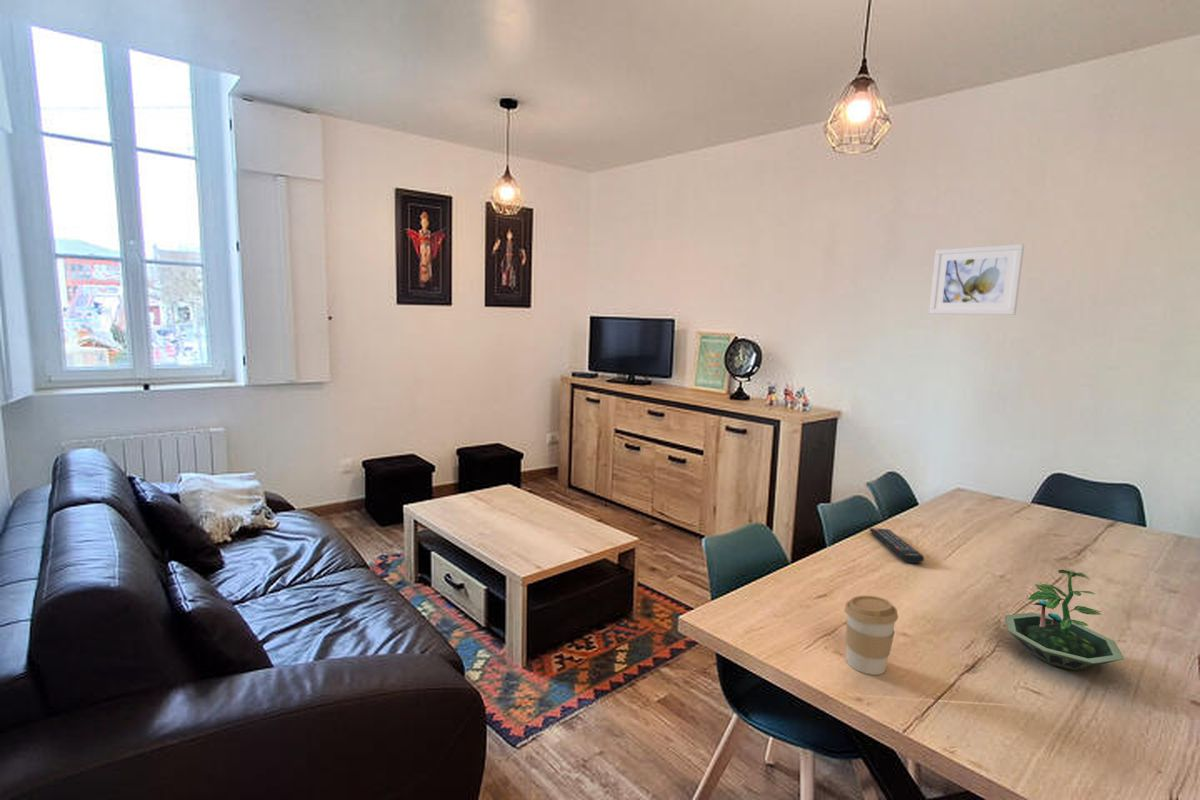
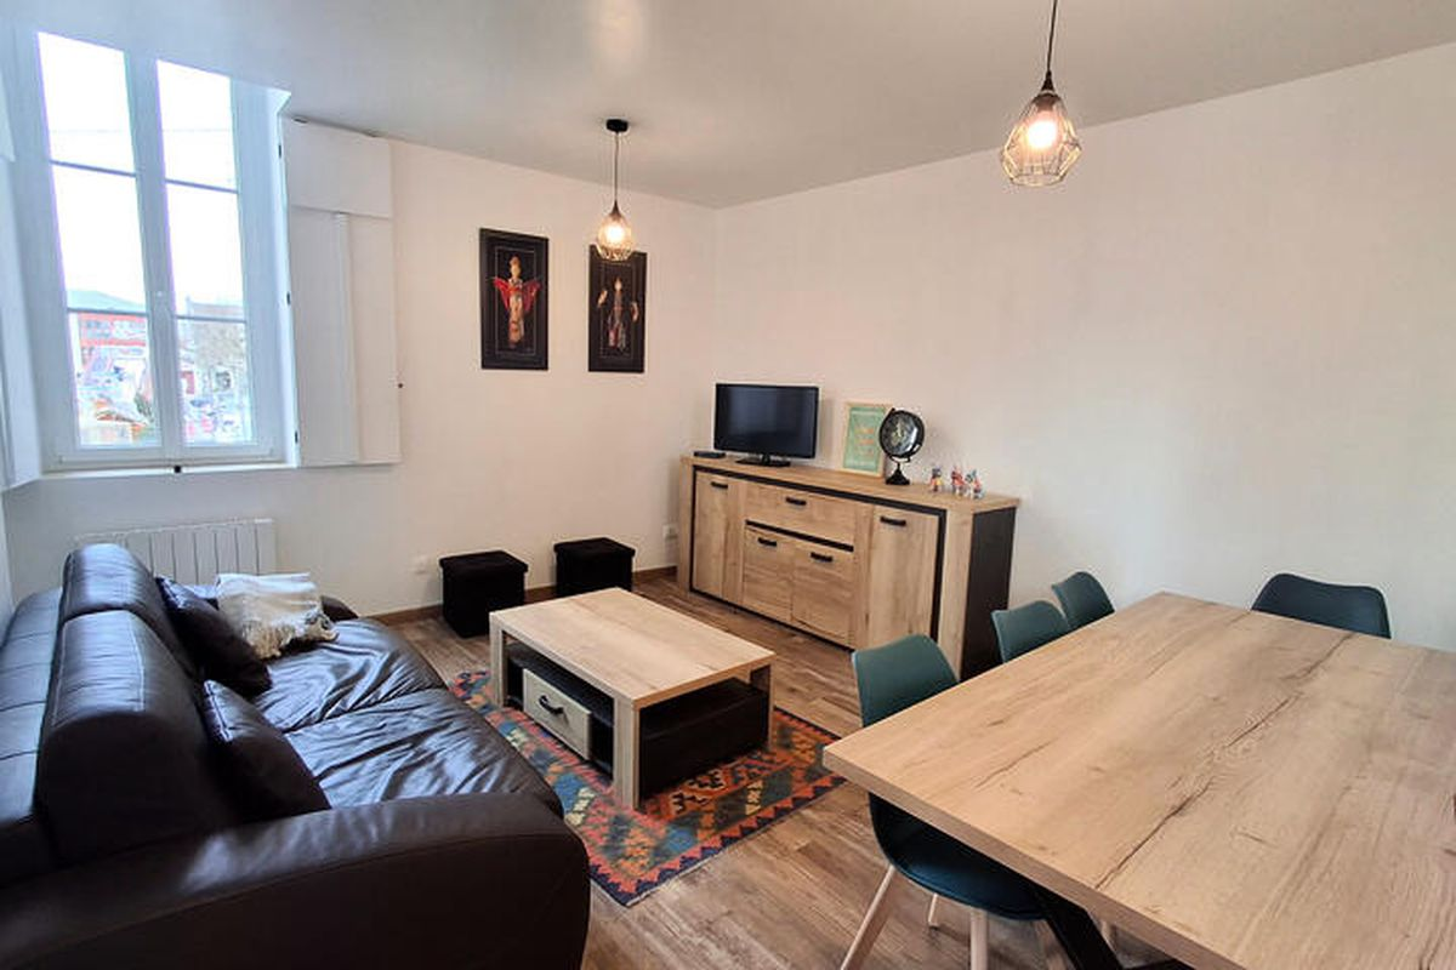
- terrarium (1068, 586)
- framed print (974, 280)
- coffee cup (868, 632)
- remote control (894, 544)
